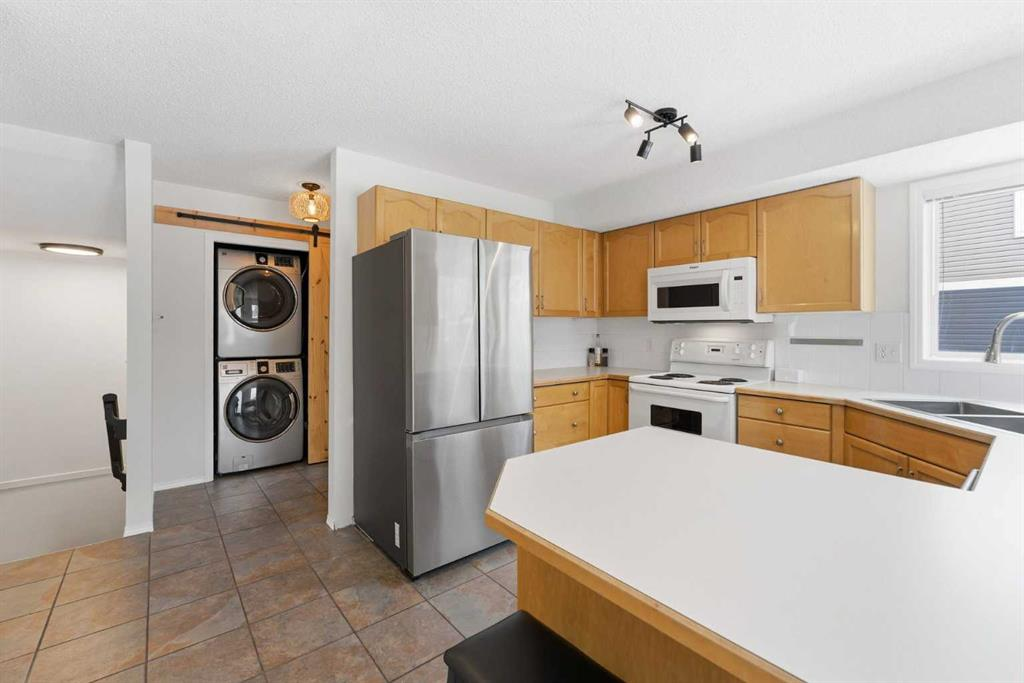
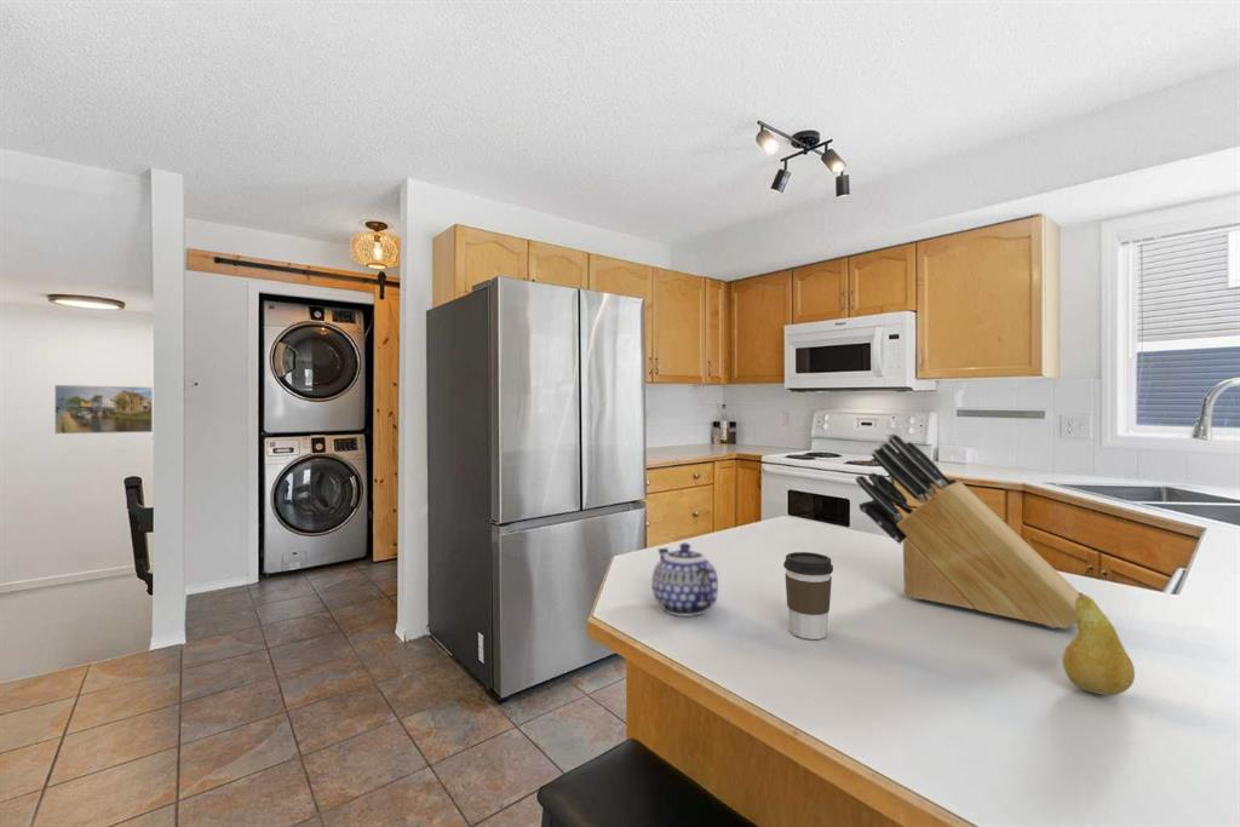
+ fruit (1097, 643)
+ knife block (960, 518)
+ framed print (105, 409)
+ teapot (684, 575)
+ coffee cup (808, 595)
